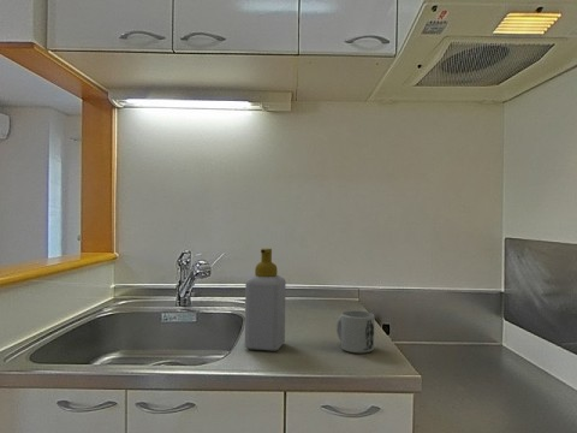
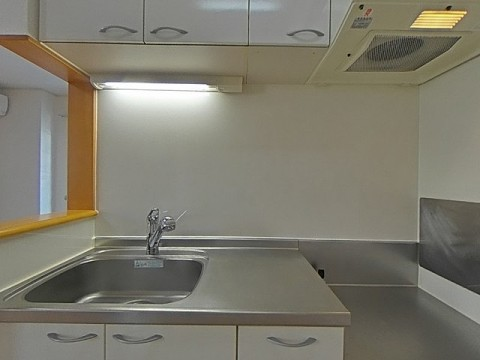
- mug (352, 330)
- soap bottle (266, 297)
